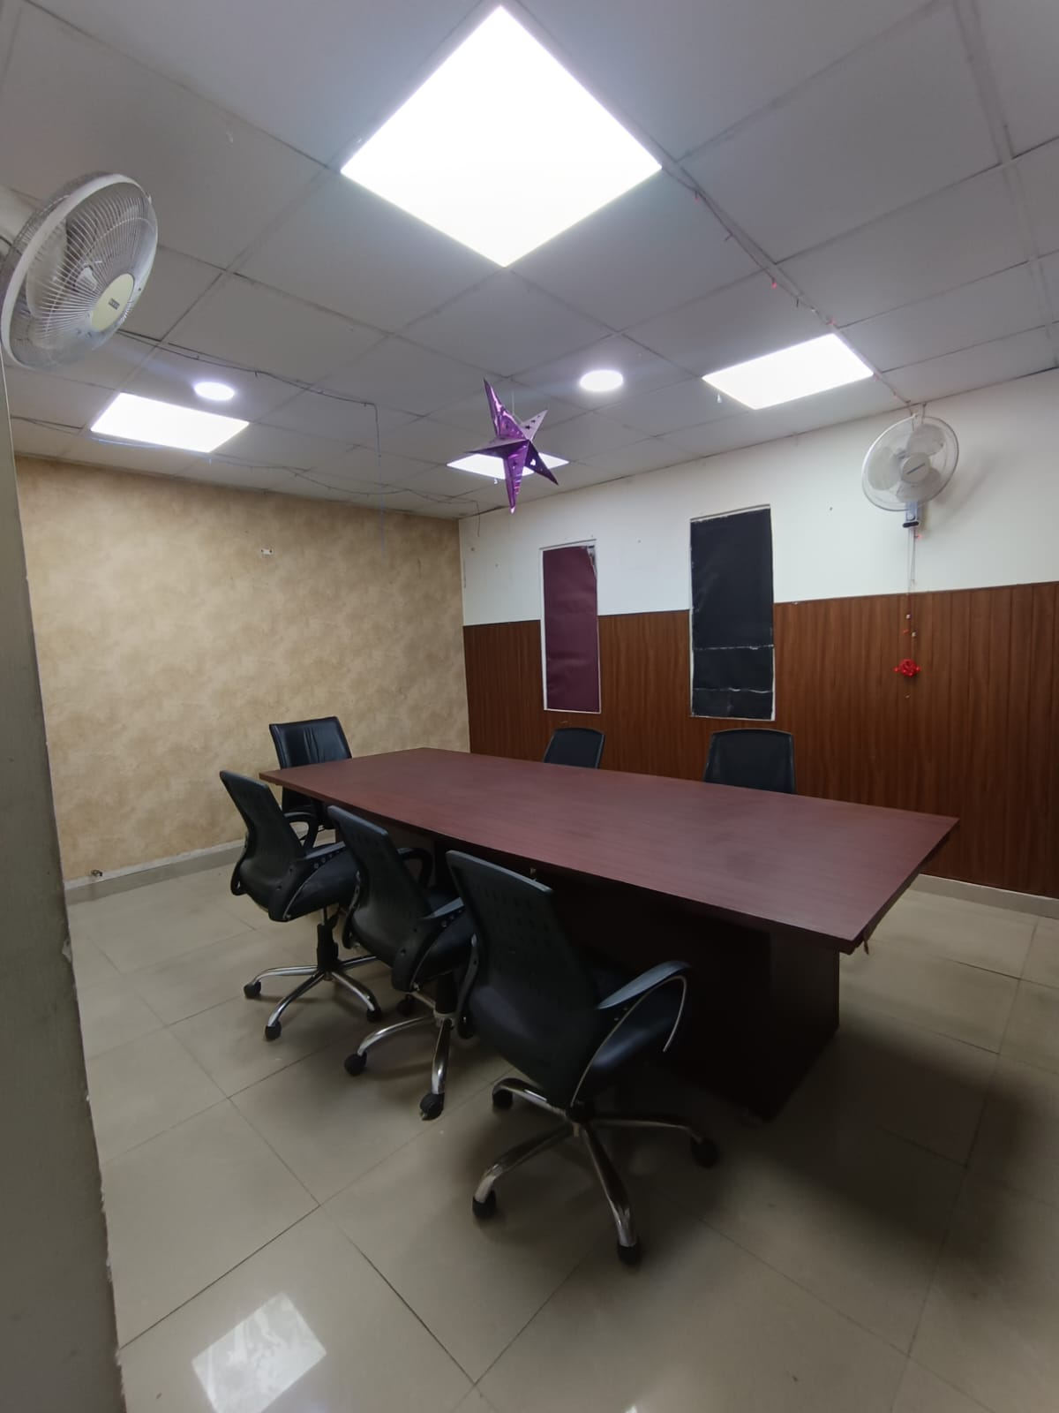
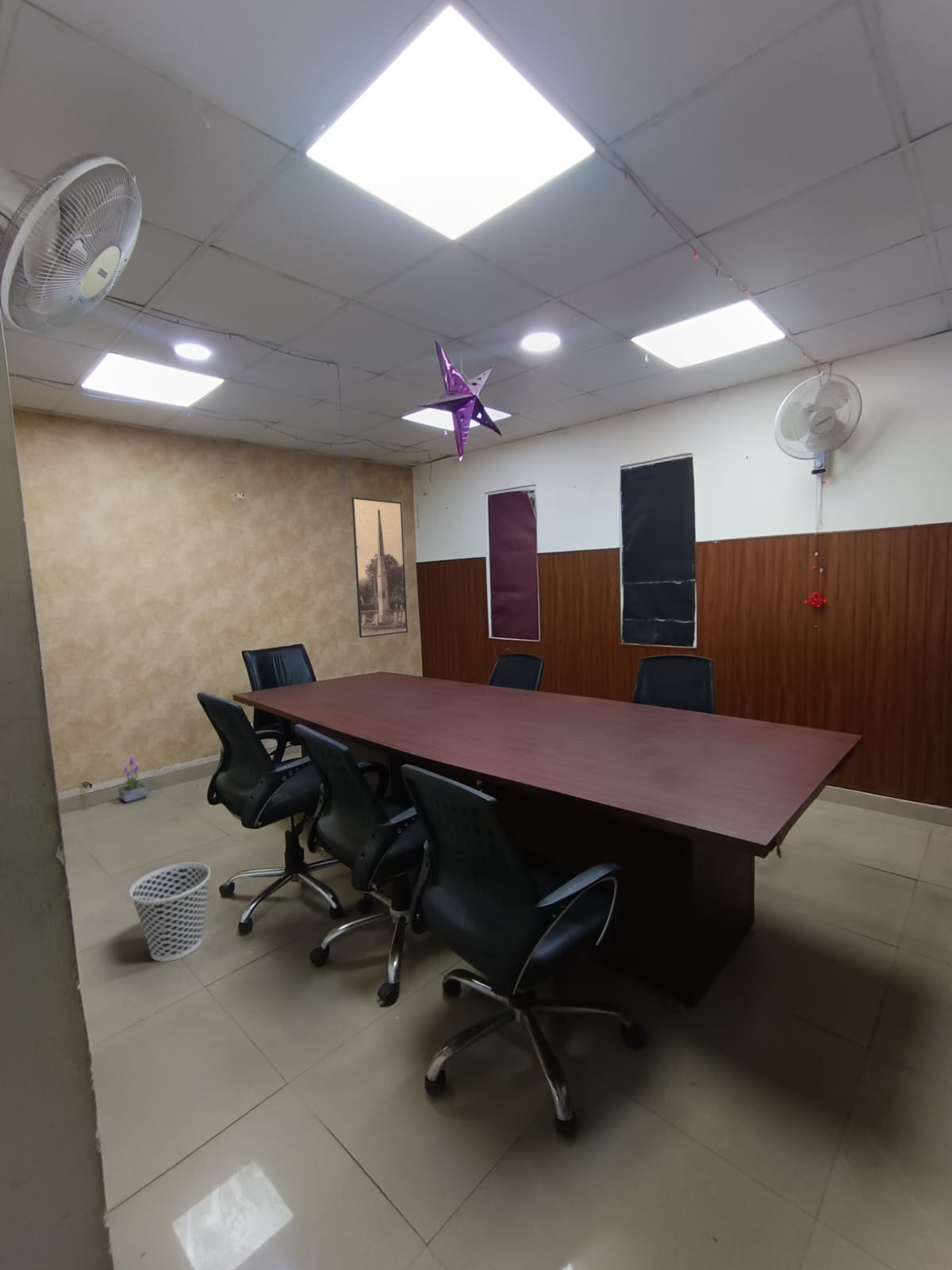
+ potted plant (132, 776)
+ wastebasket (174, 913)
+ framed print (381, 568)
